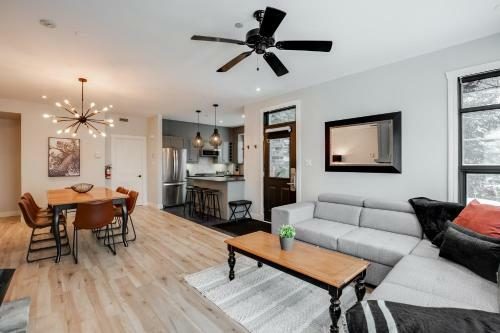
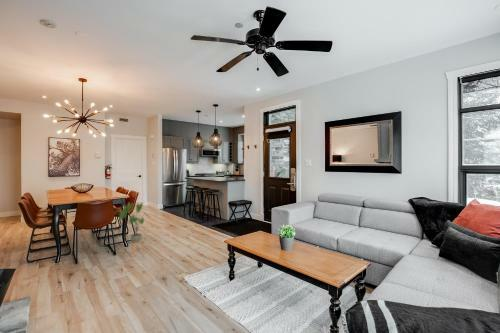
+ house plant (134, 227)
